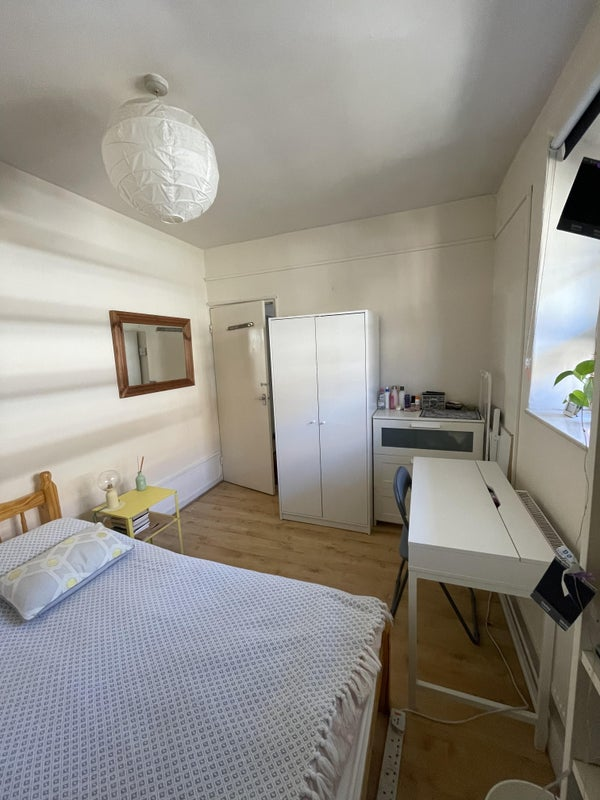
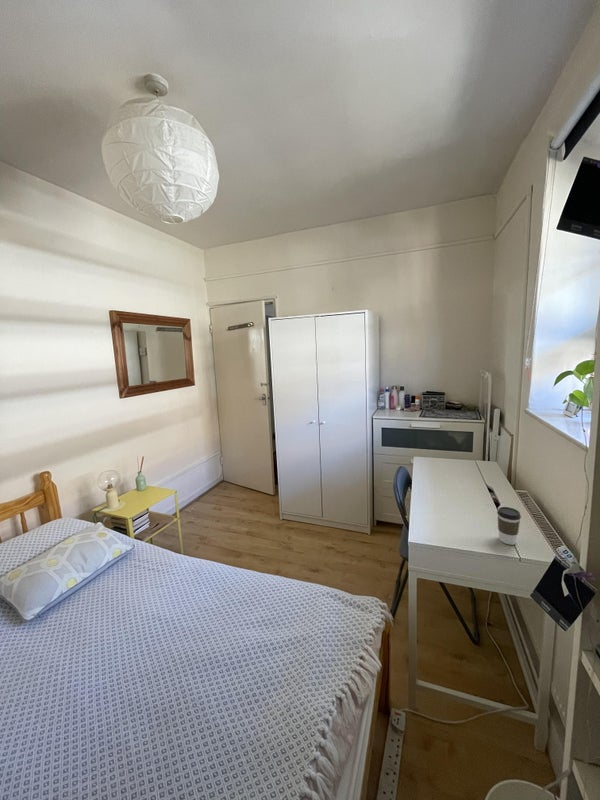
+ coffee cup (508, 525)
